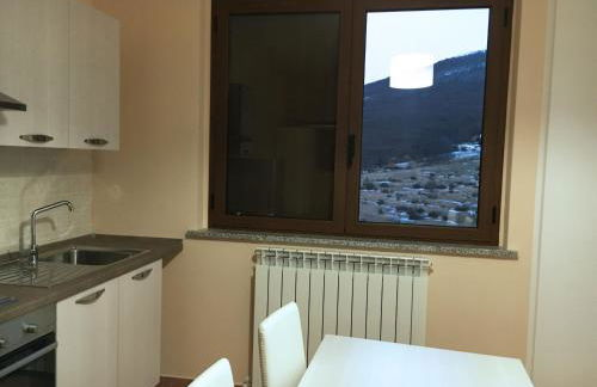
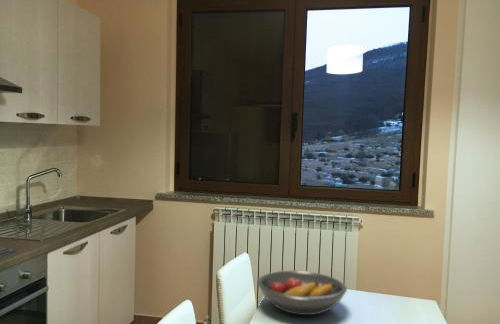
+ fruit bowl (301, 292)
